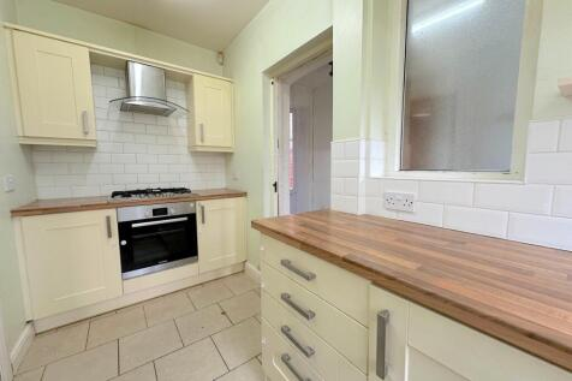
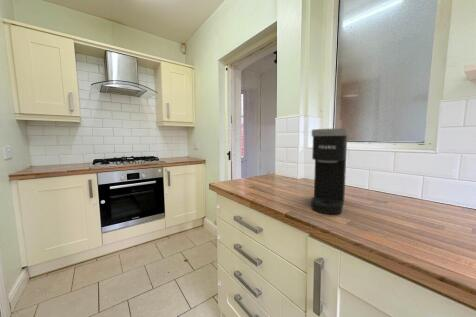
+ coffee maker (329, 167)
